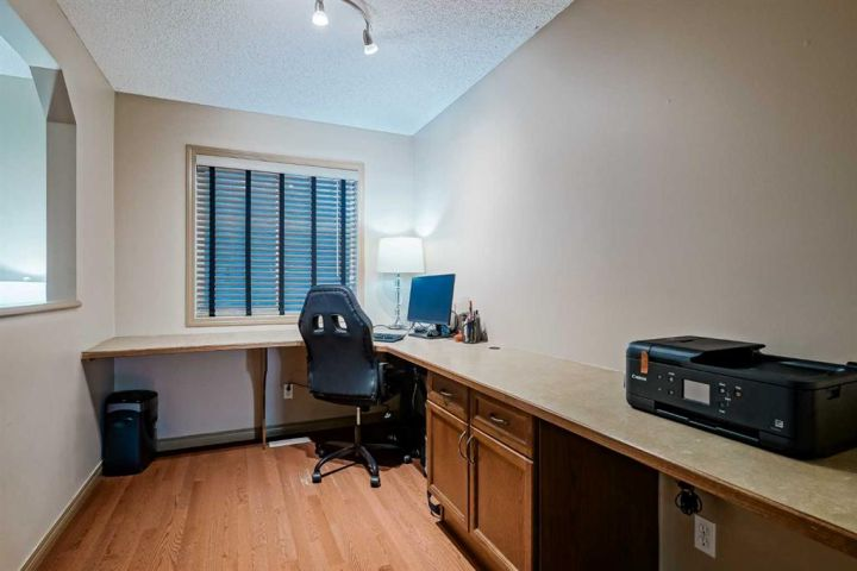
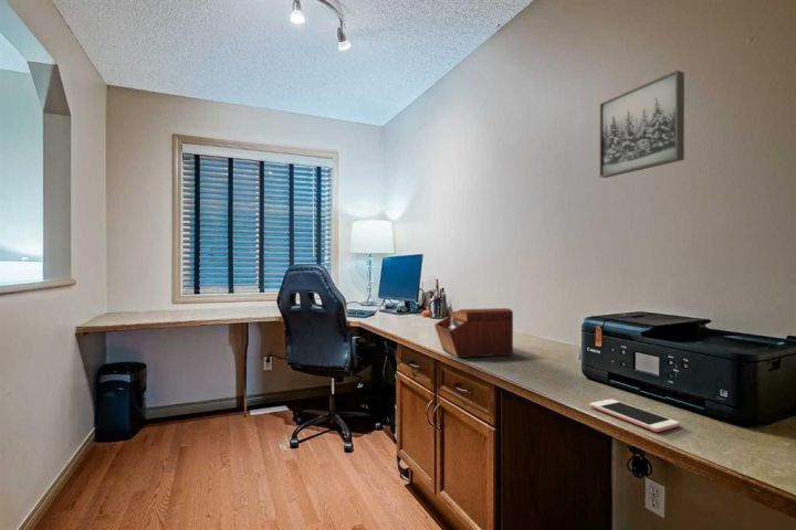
+ cell phone (631, 413)
+ wall art (638, 129)
+ sewing box (471, 329)
